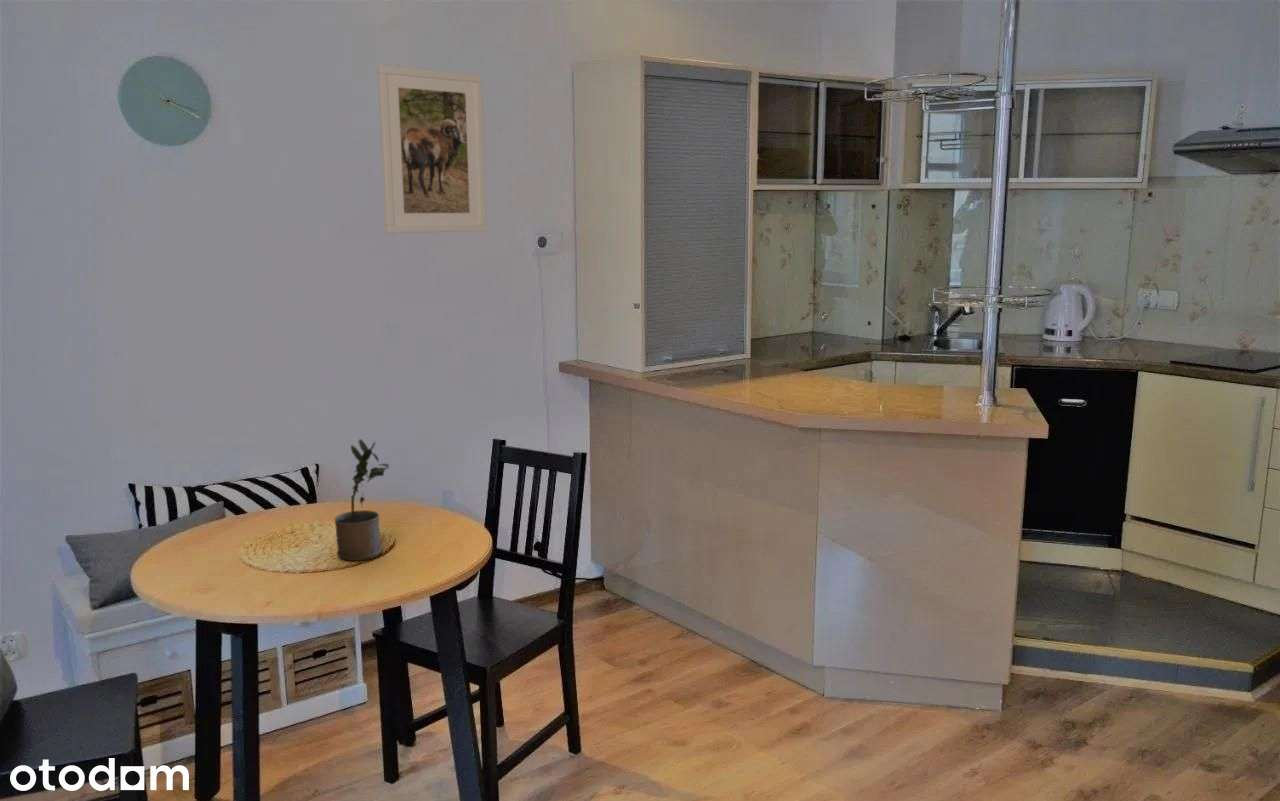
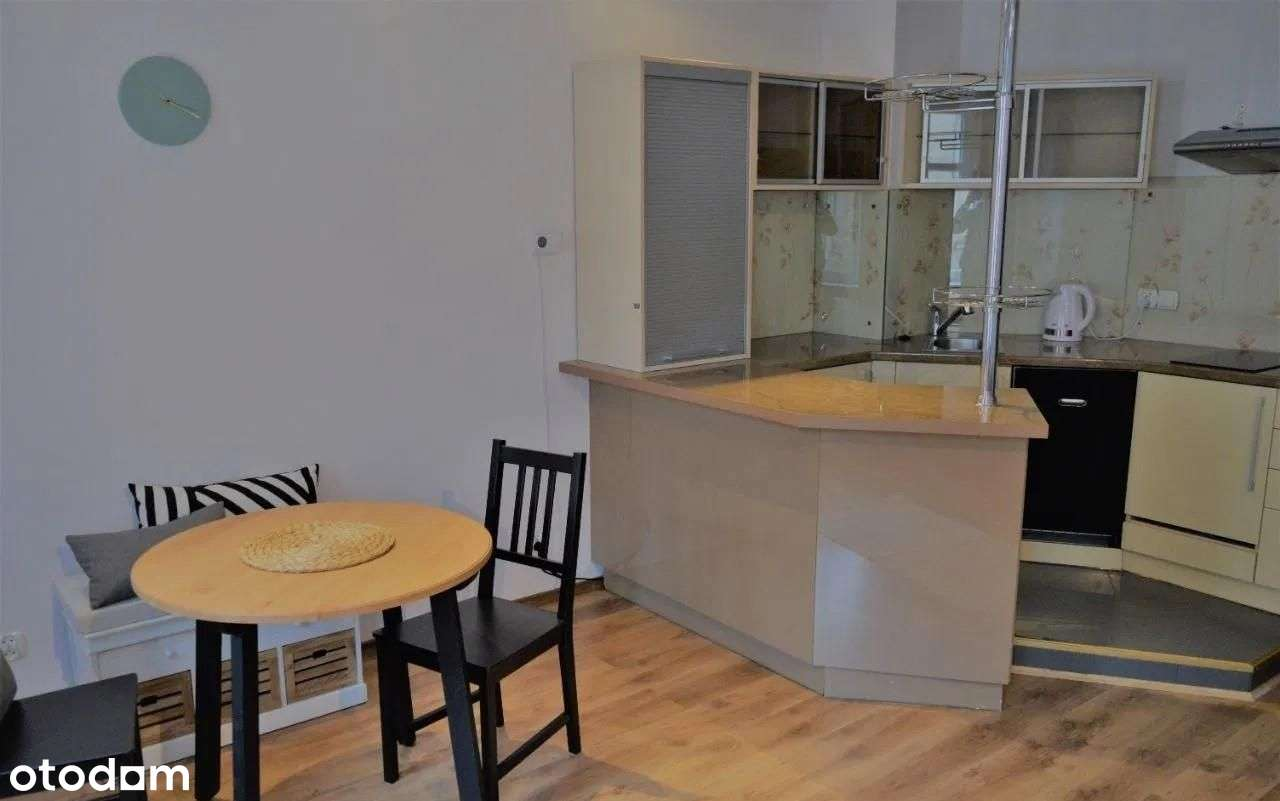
- potted plant (364, 499)
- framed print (434, 152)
